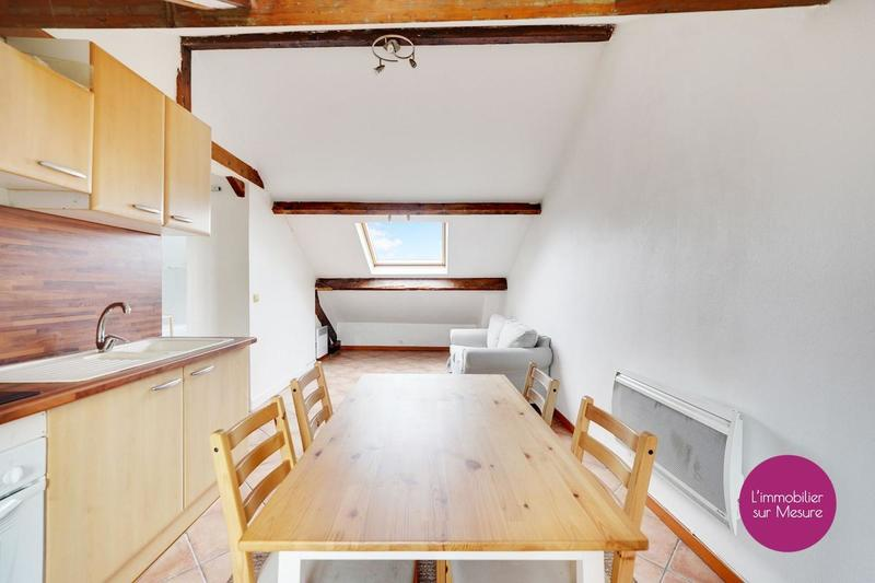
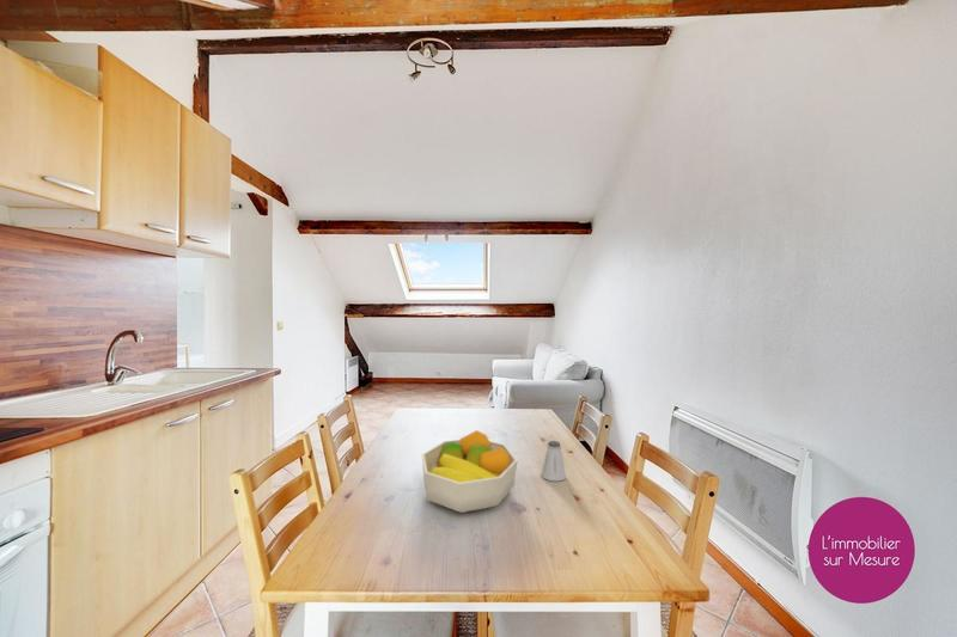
+ fruit bowl (469, 466)
+ saltshaker (553, 459)
